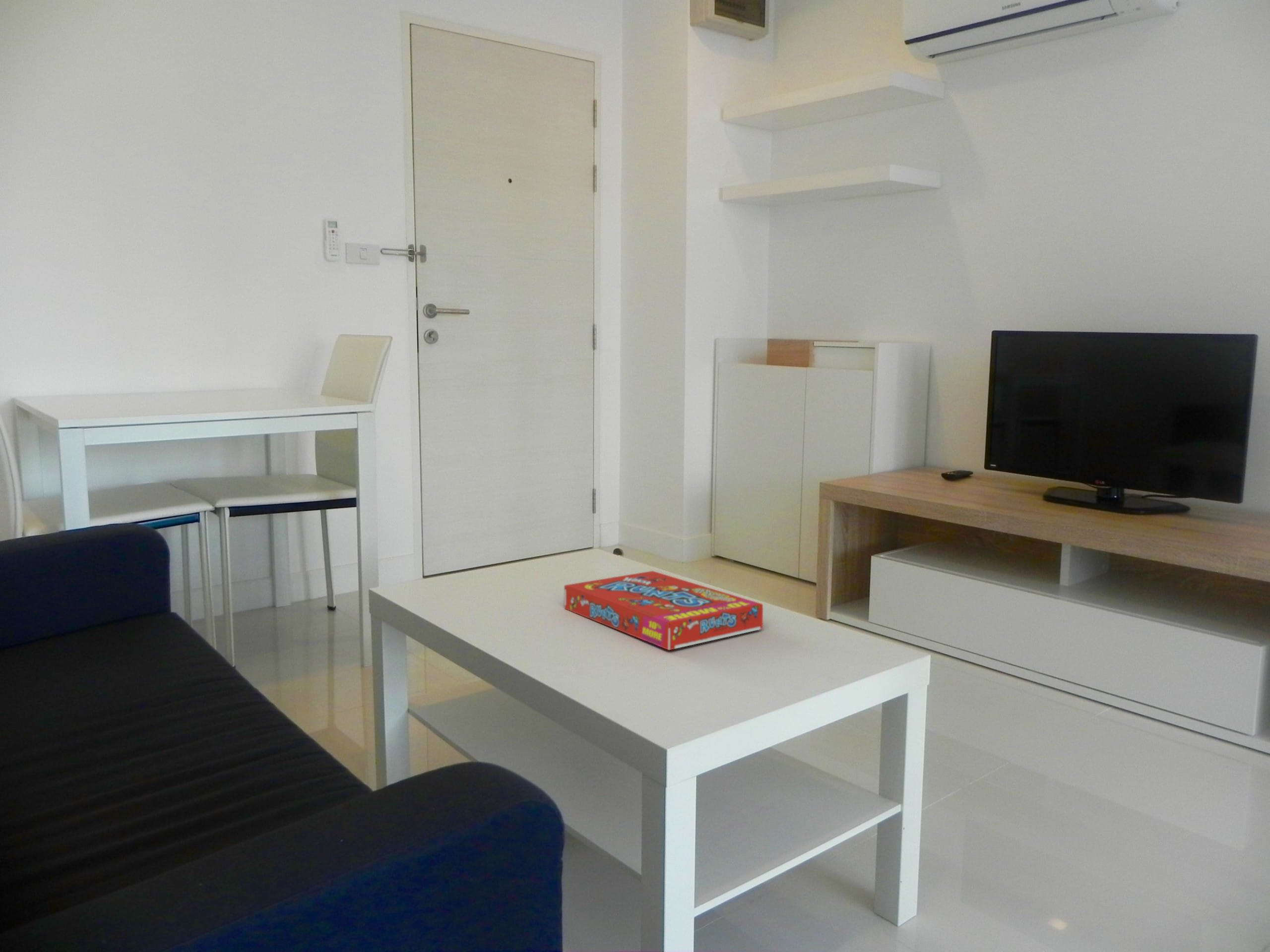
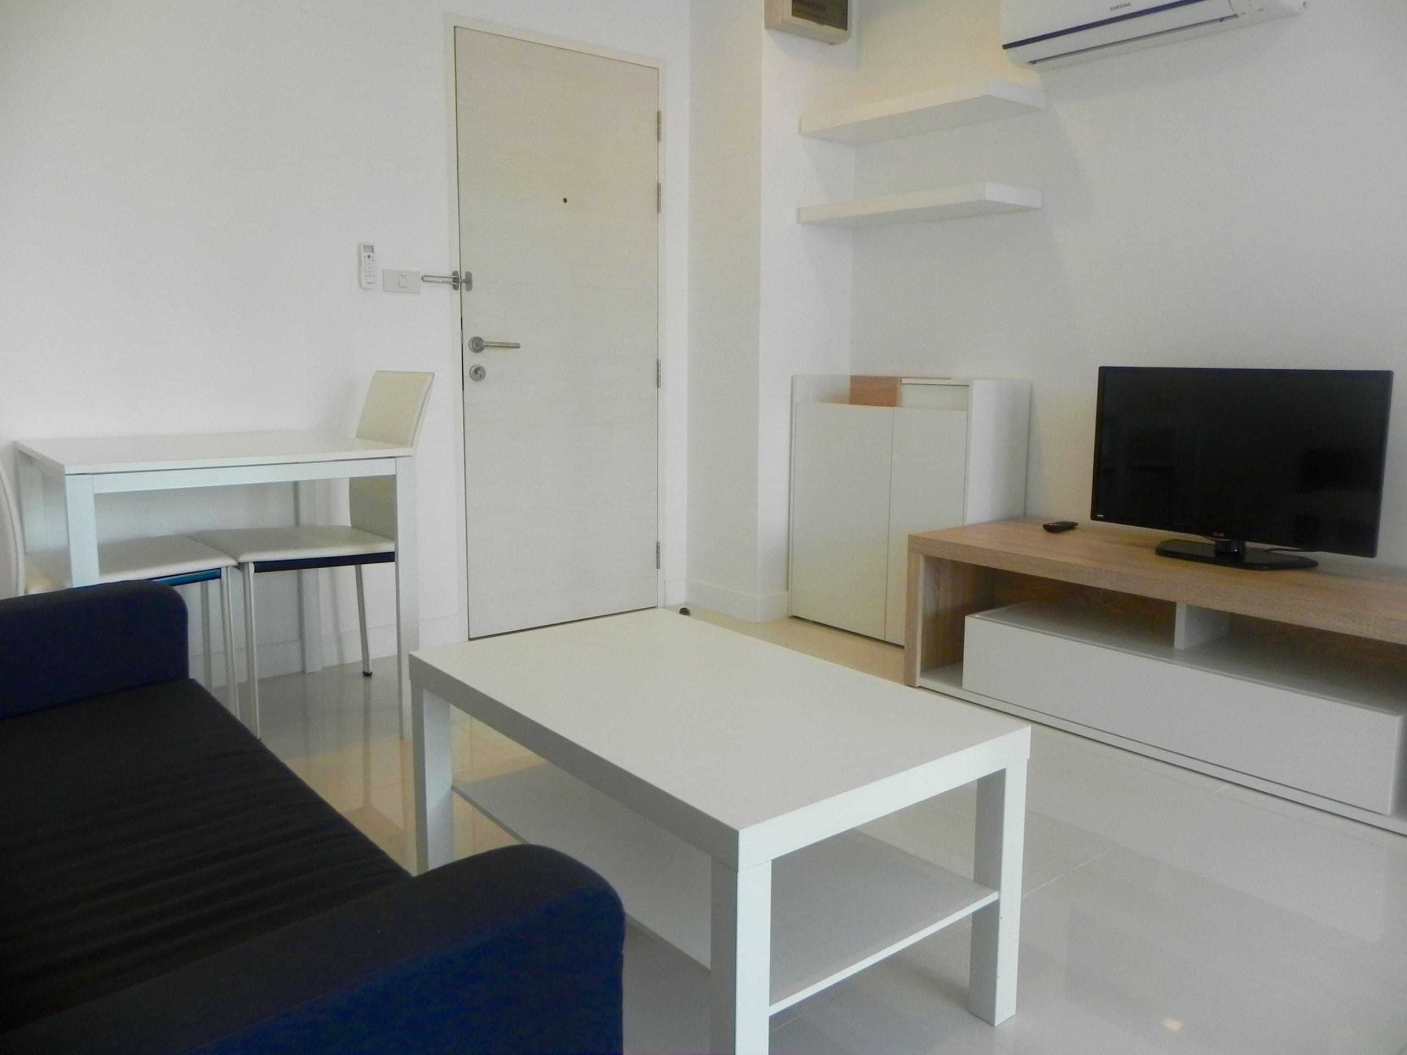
- snack box (660, 606)
